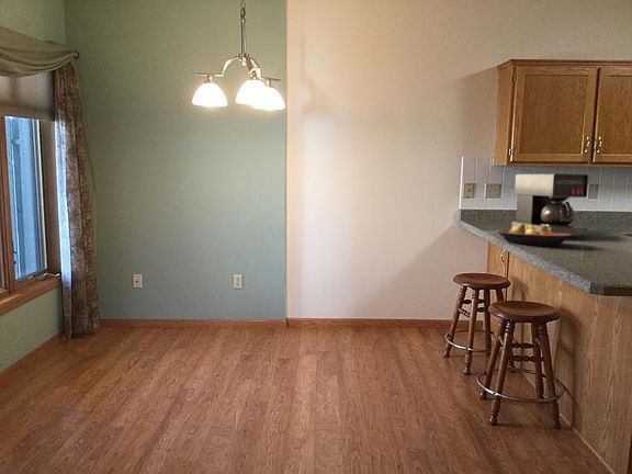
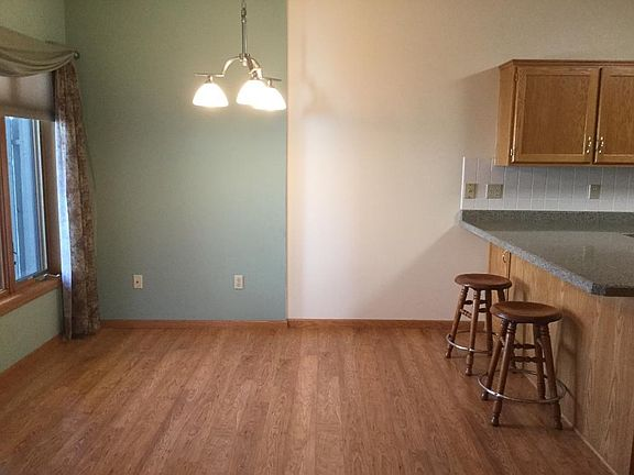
- coffee maker (549, 204)
- fruit bowl (533, 234)
